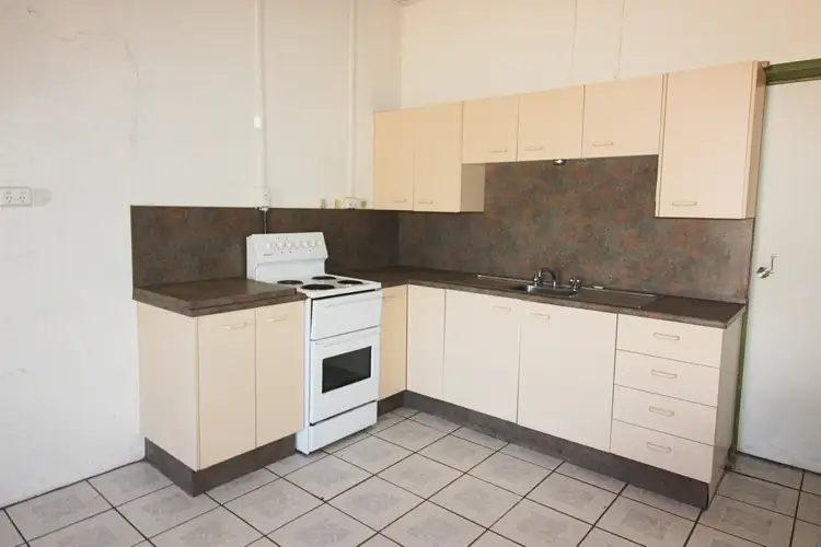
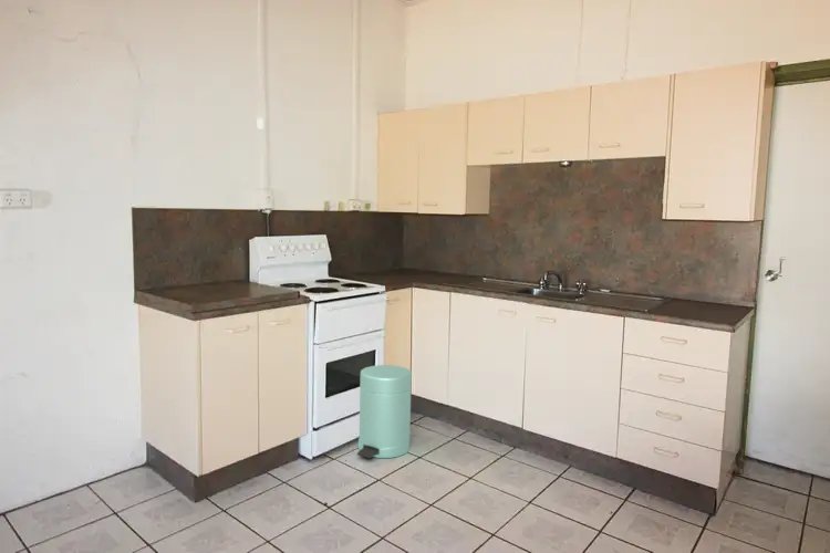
+ trash can (382, 410)
